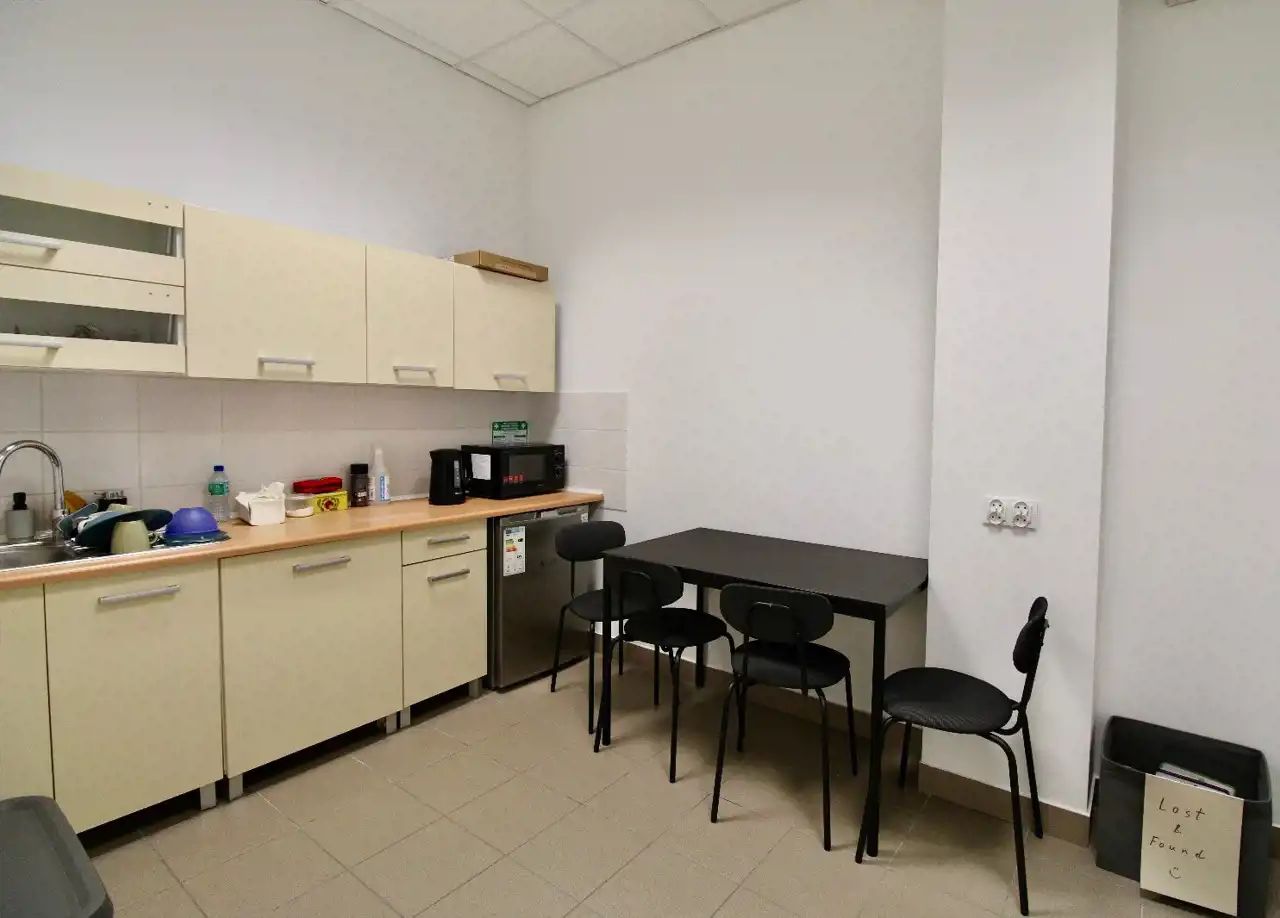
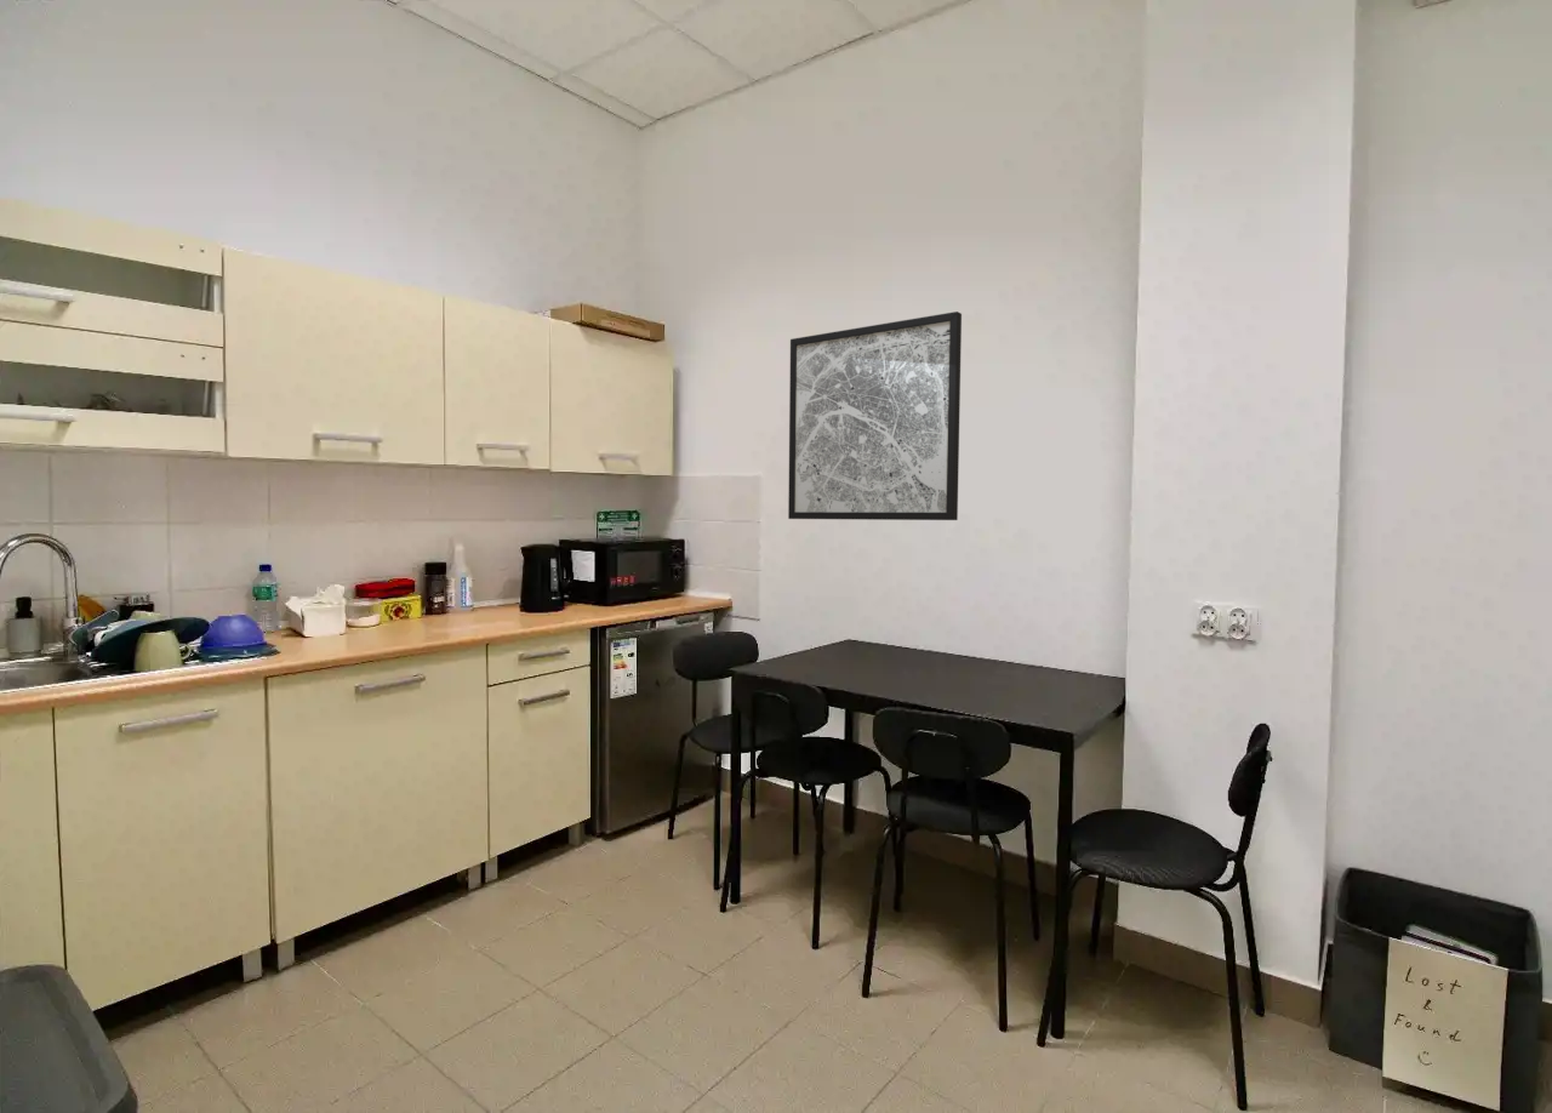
+ wall art (868, 423)
